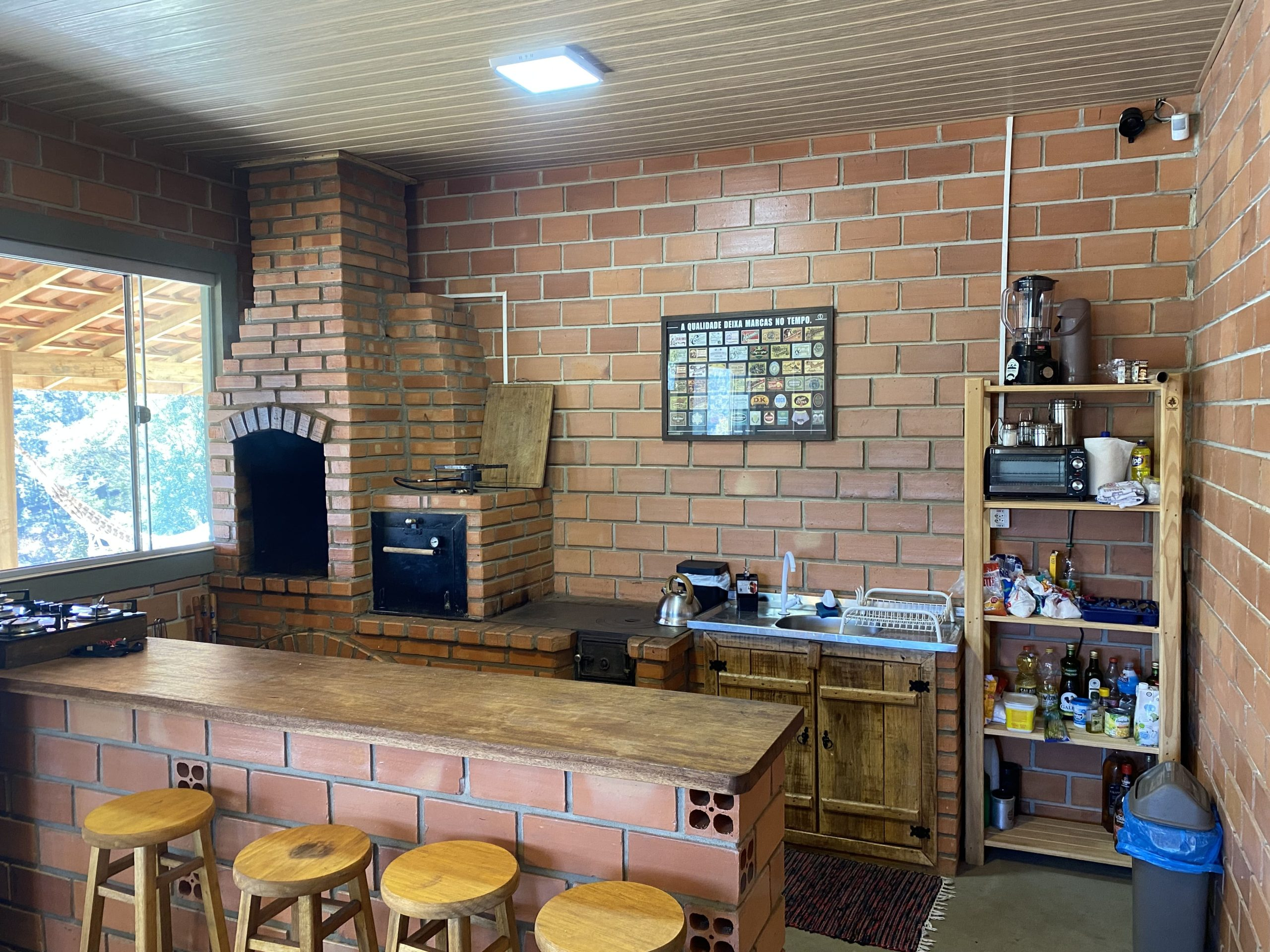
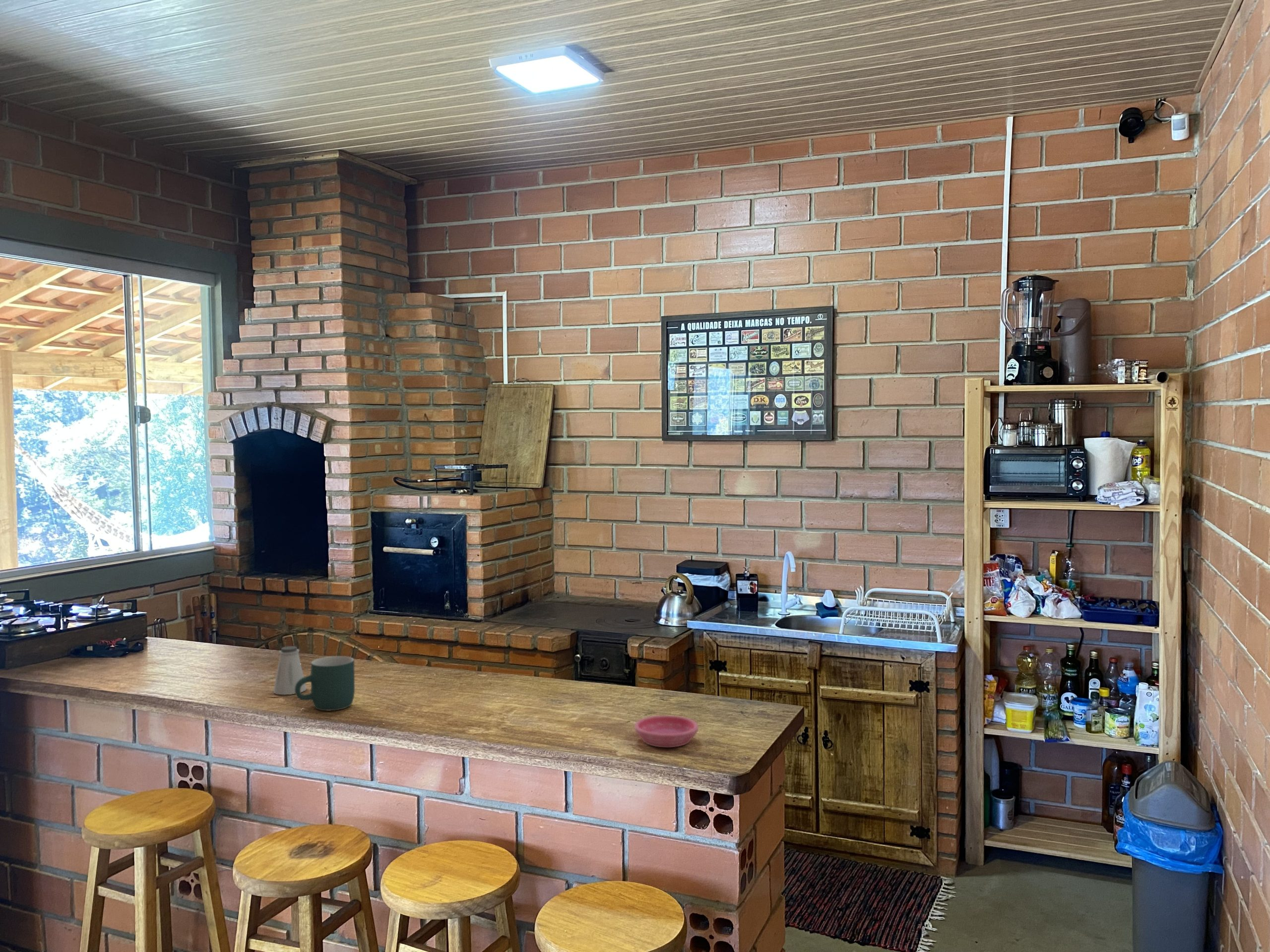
+ mug (327, 685)
+ saucer (666, 732)
+ saltshaker (289, 669)
